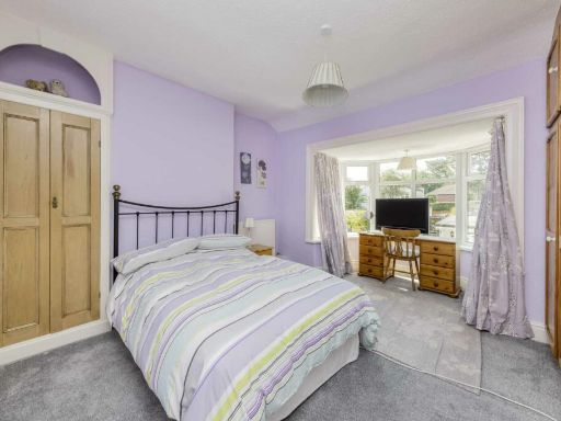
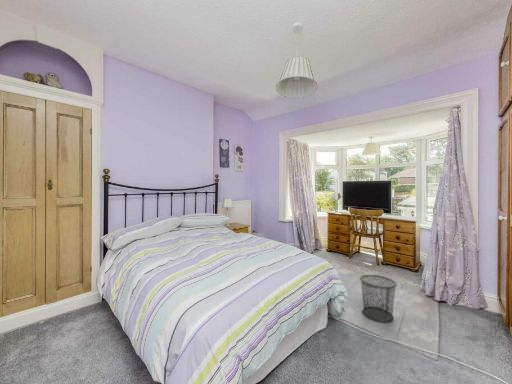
+ waste bin (377, 297)
